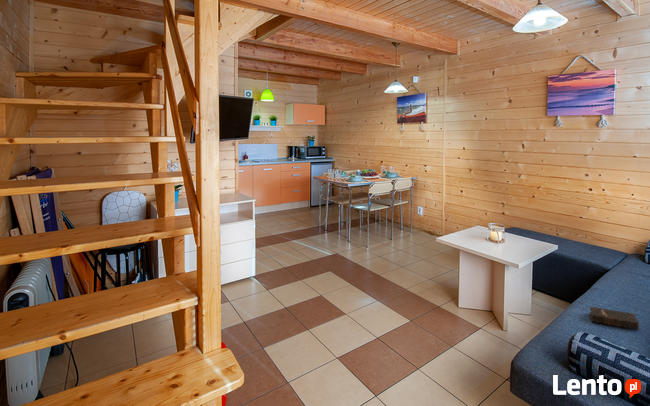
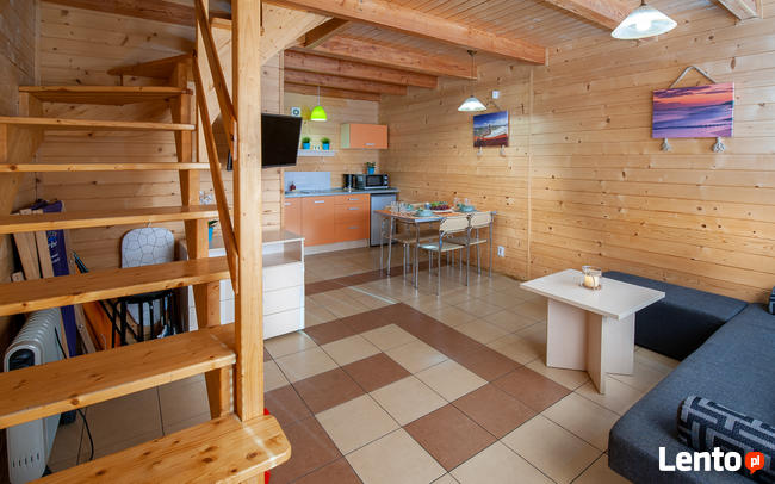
- hardback book (612, 317)
